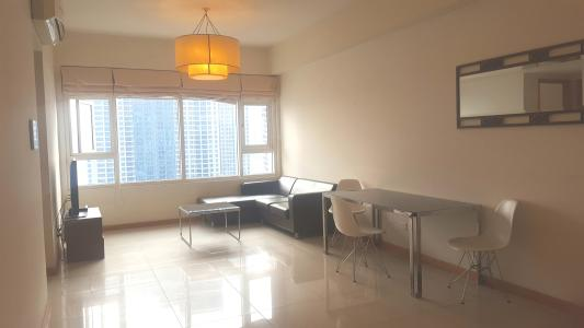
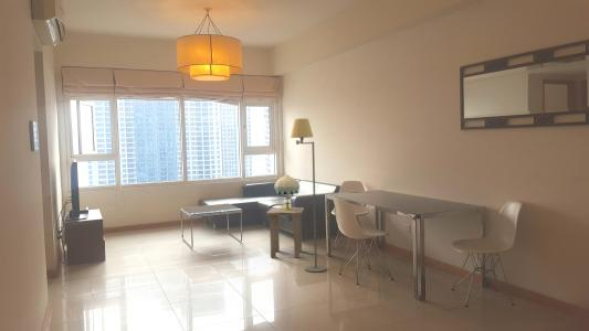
+ floor lamp (313, 192)
+ side table (277, 232)
+ table lamp (286, 192)
